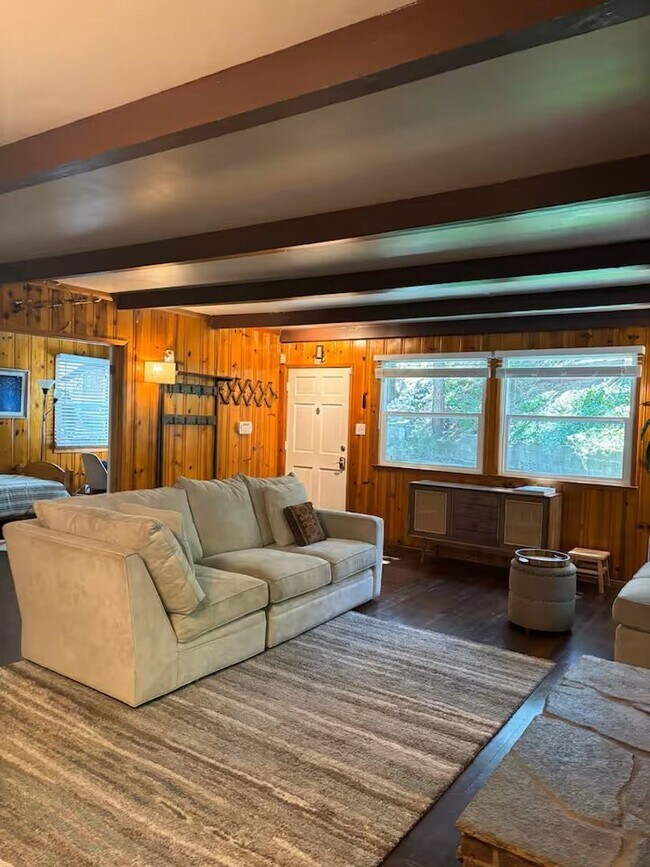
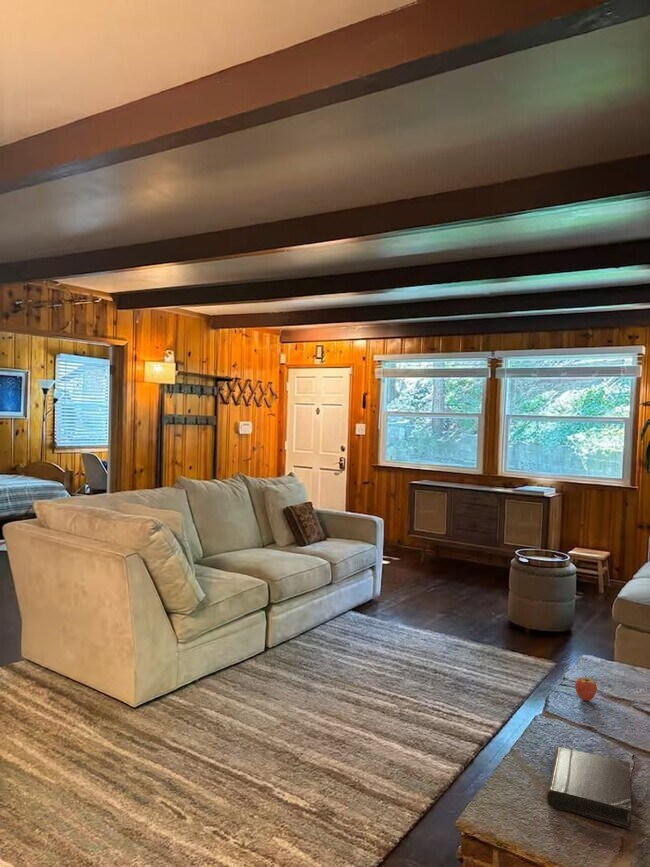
+ book (589, 782)
+ fruit (585, 687)
